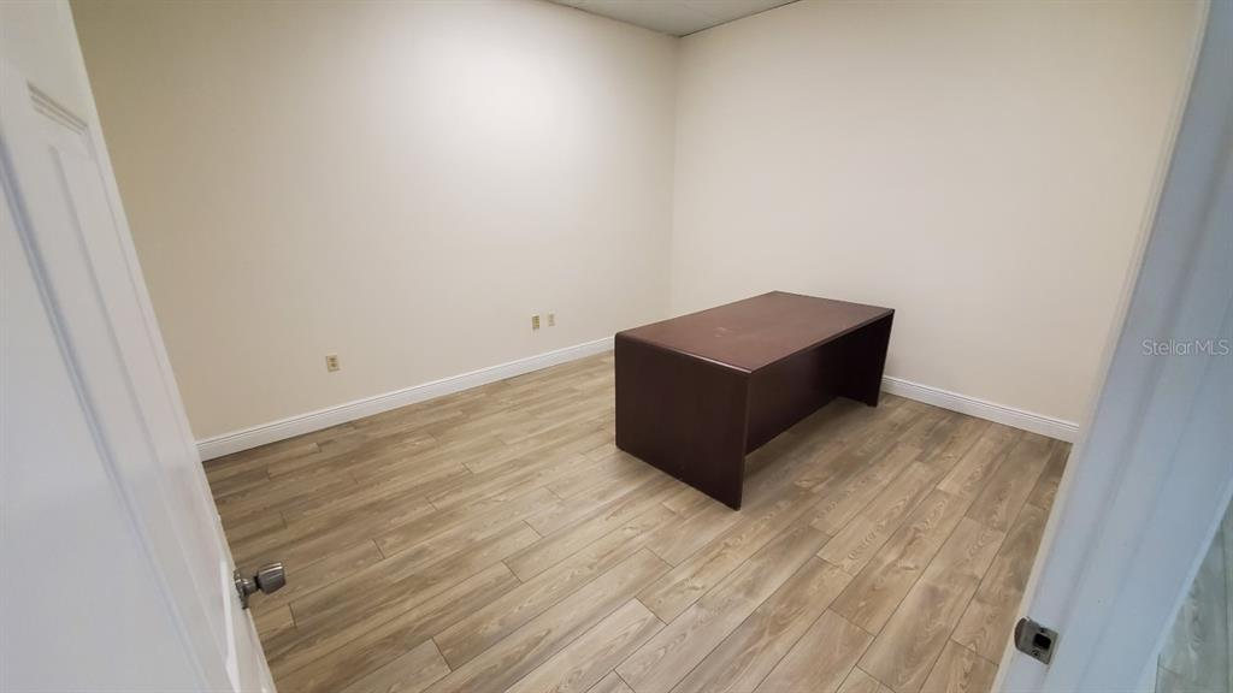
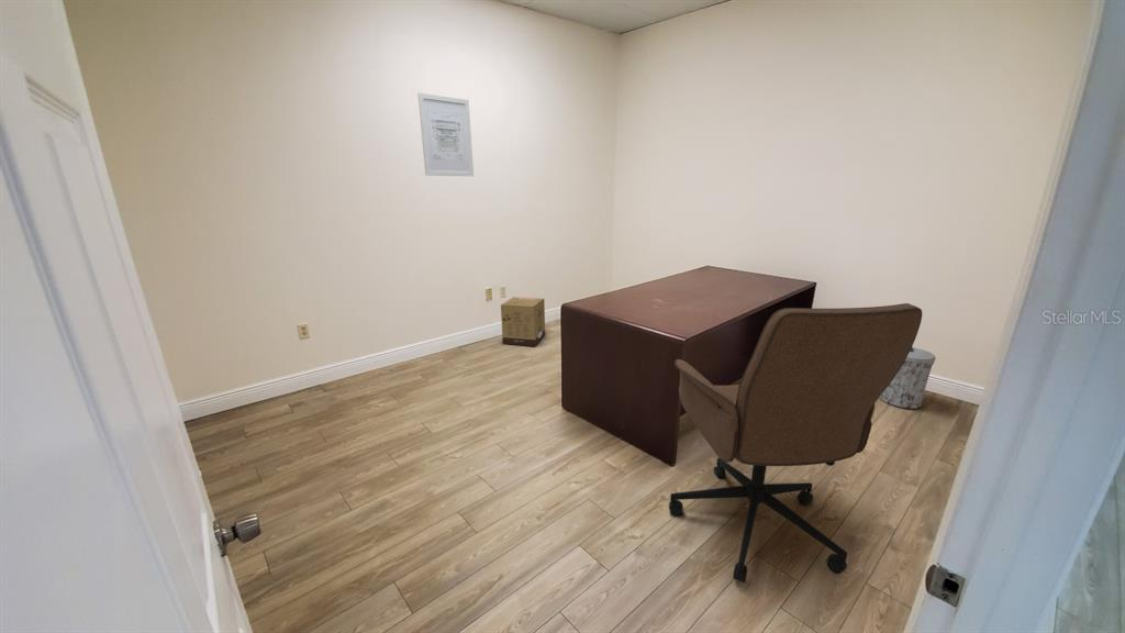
+ office chair (767, 414)
+ wall art (447, 136)
+ trash can (904, 375)
+ cardboard box (523, 320)
